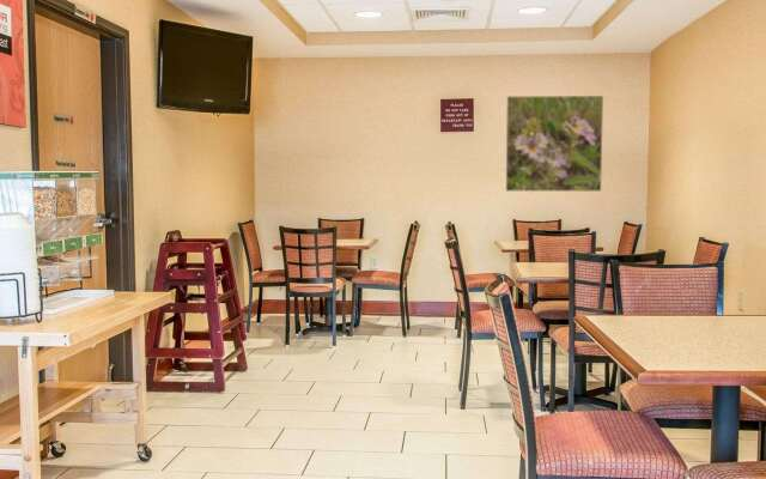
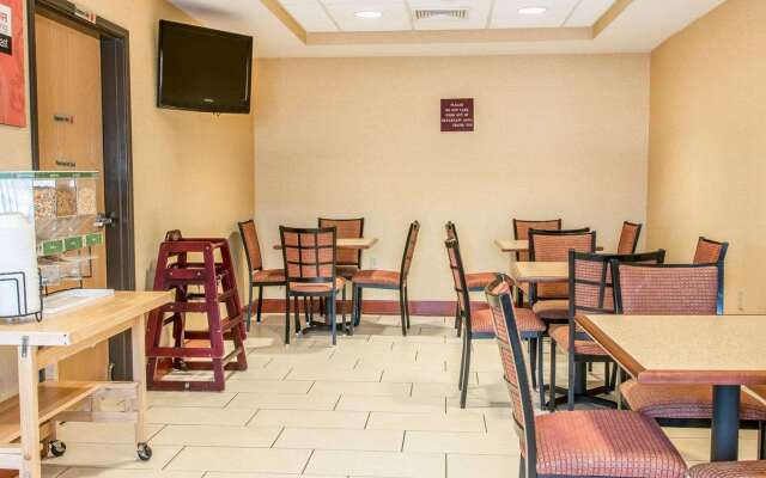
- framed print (553, 144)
